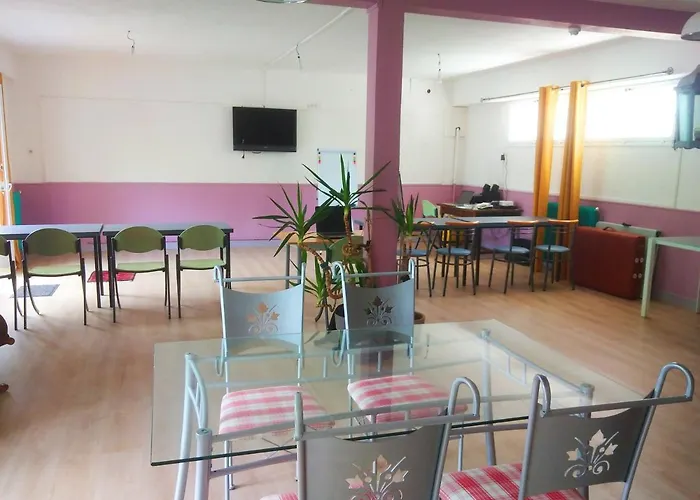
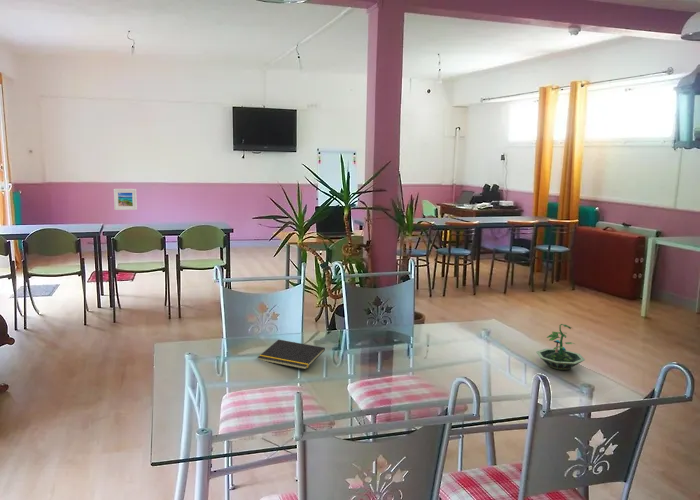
+ notepad (291, 353)
+ terrarium (561, 331)
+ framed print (125, 199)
